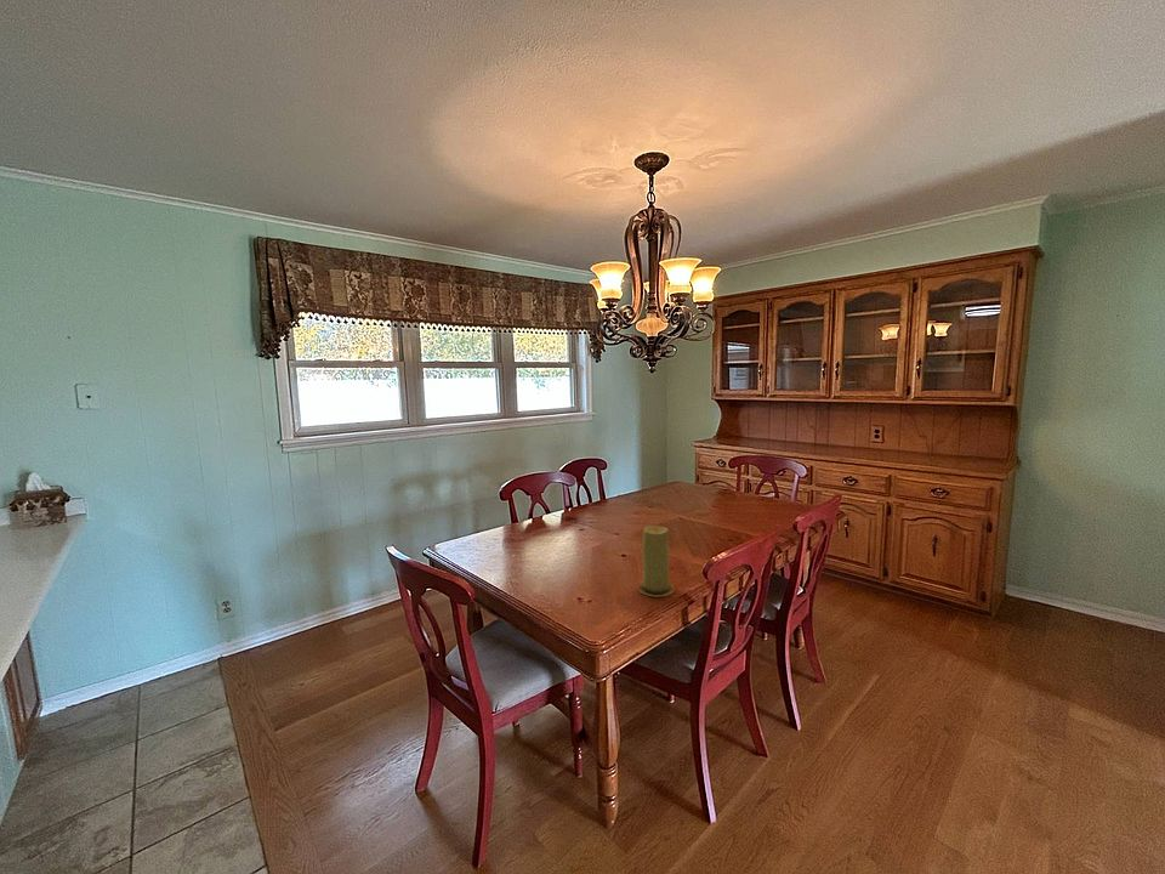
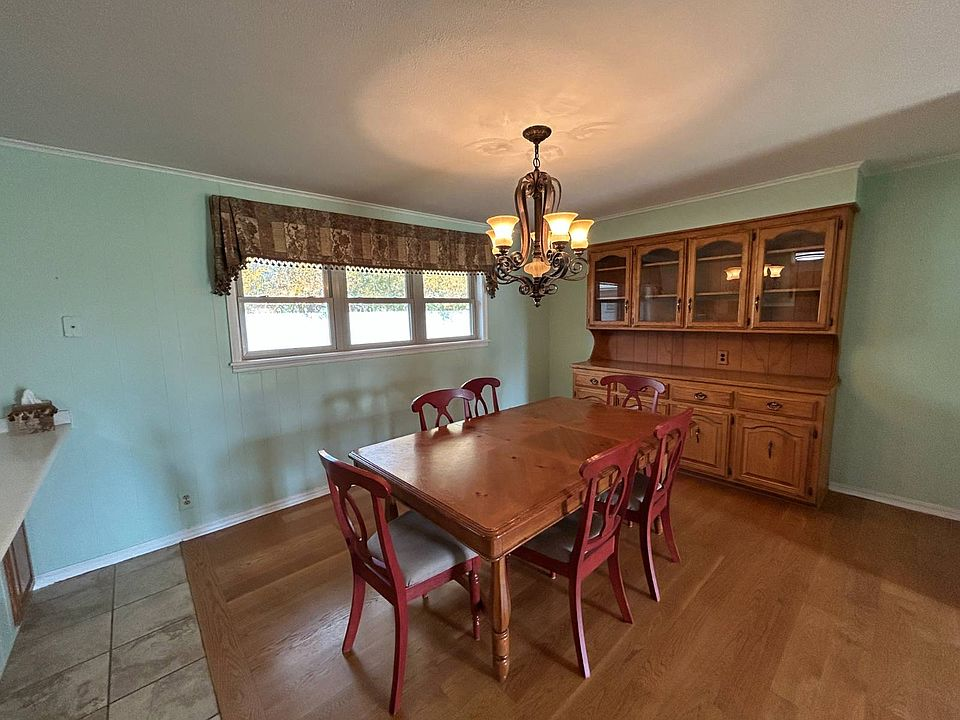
- candle (655, 558)
